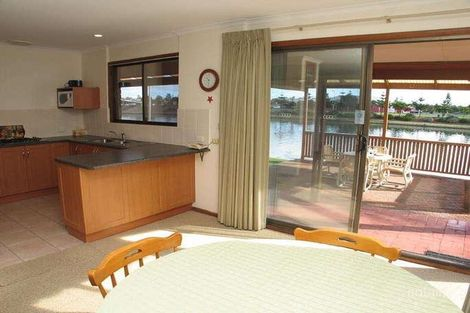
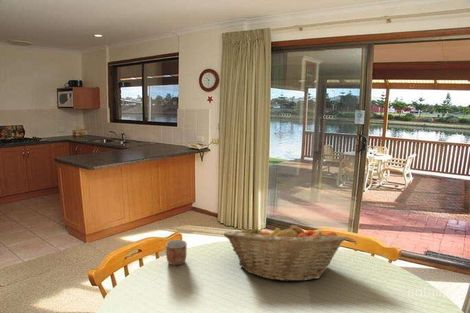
+ mug (175, 254)
+ fruit basket (282, 244)
